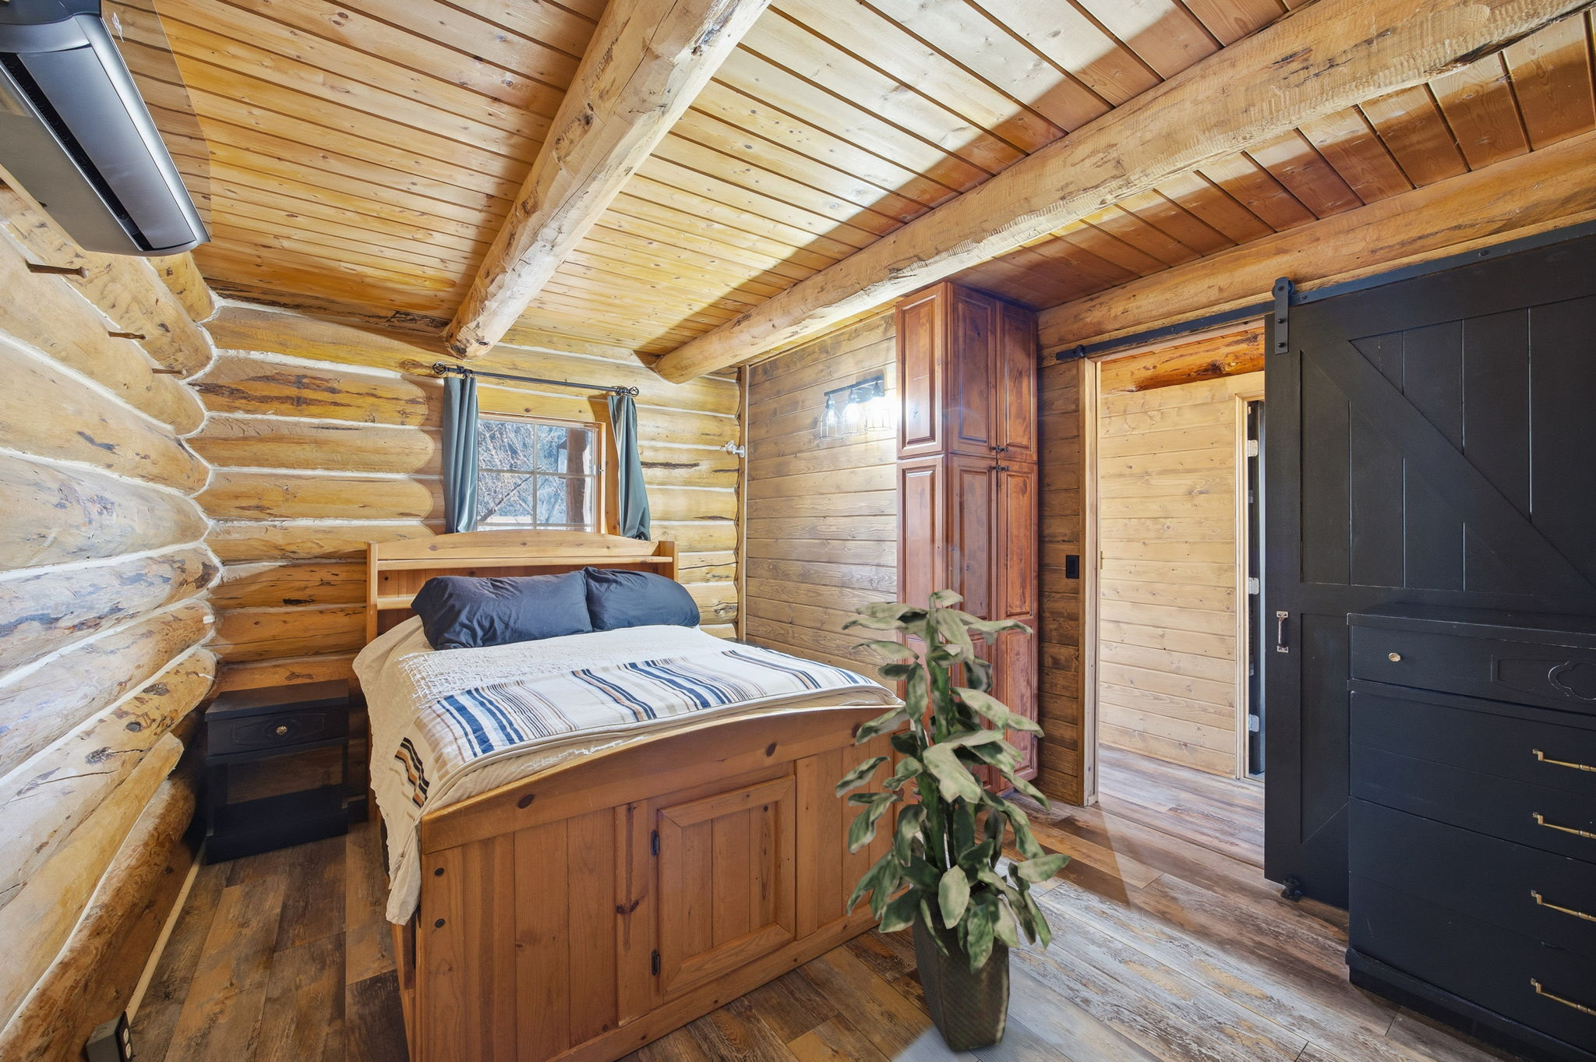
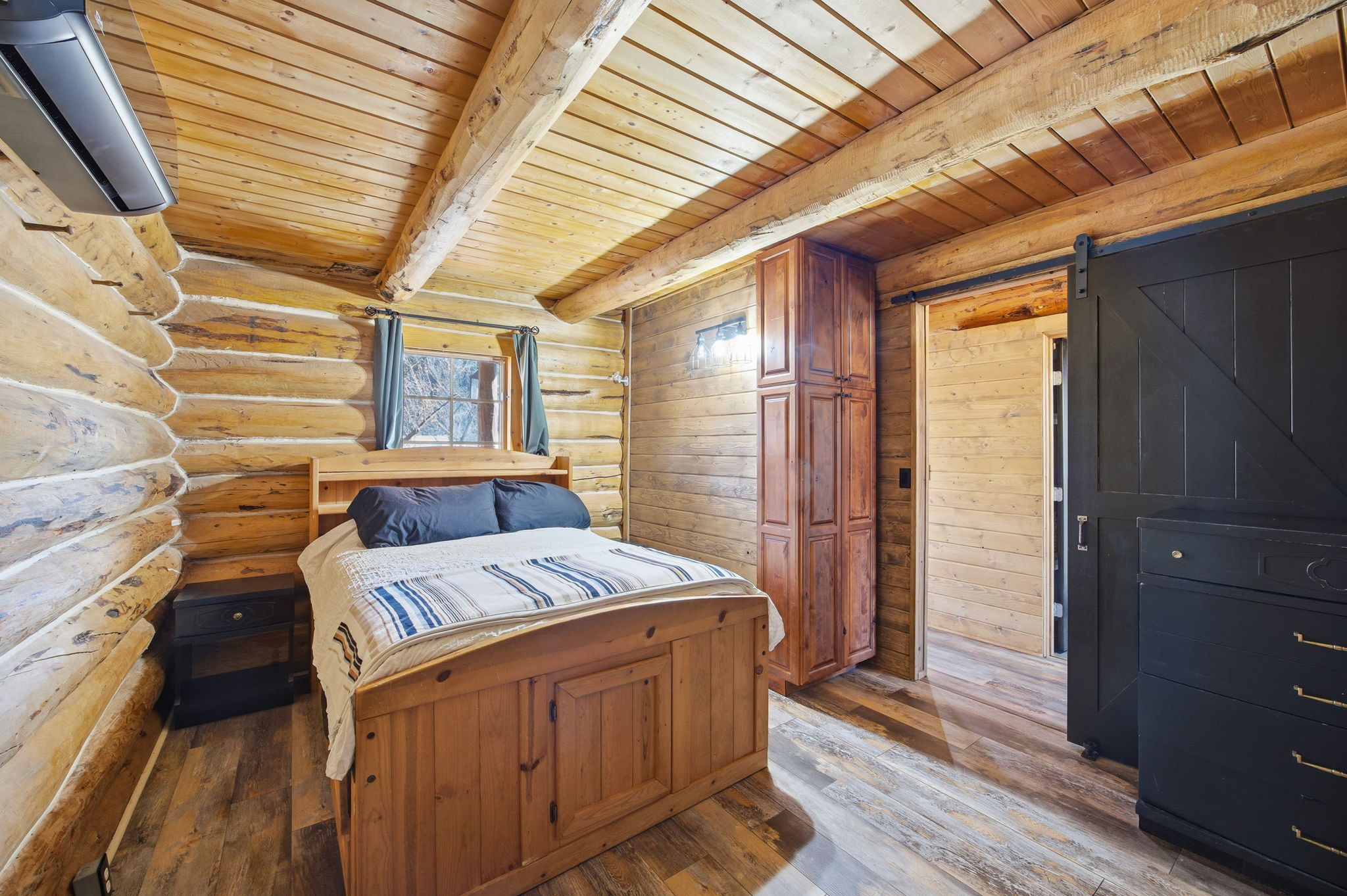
- indoor plant (942, 802)
